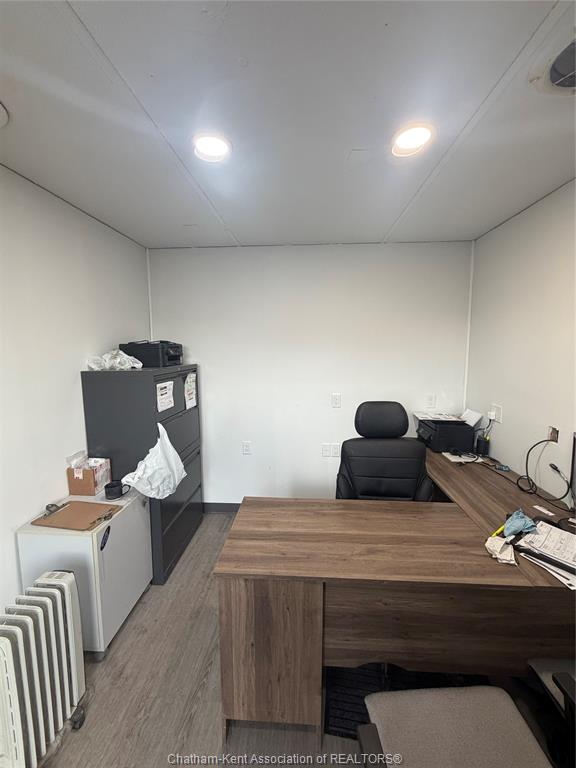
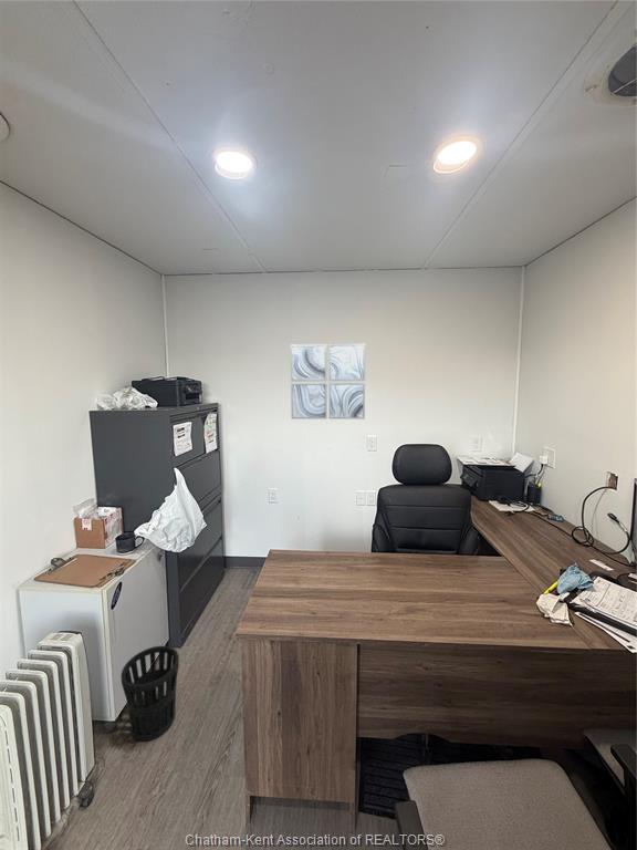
+ wall art (326, 383)
+ wastebasket (152, 693)
